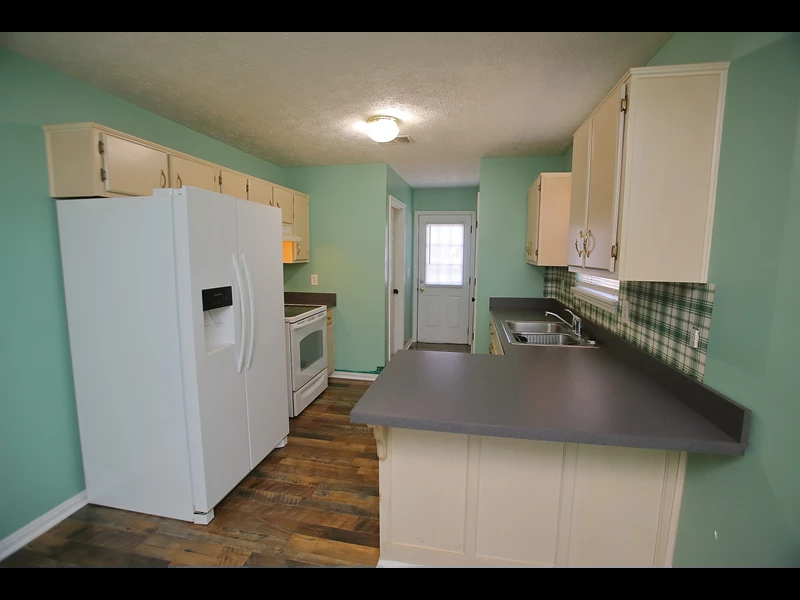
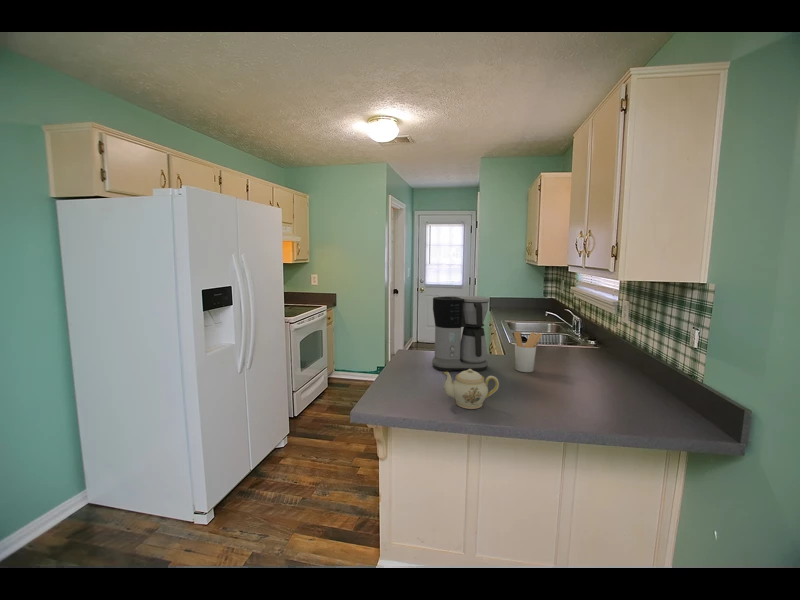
+ coffee maker (460, 332)
+ teapot (471, 386)
+ utensil holder (528, 350)
